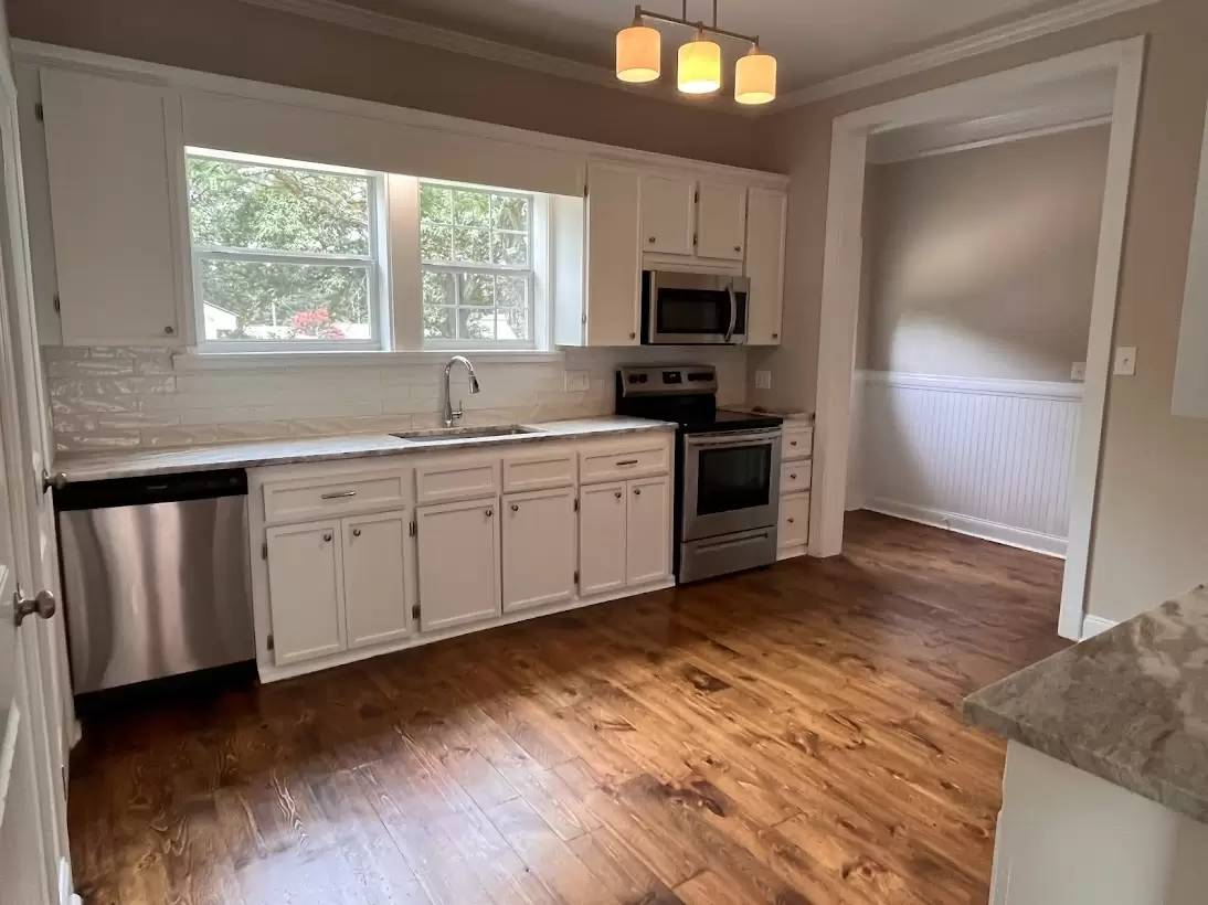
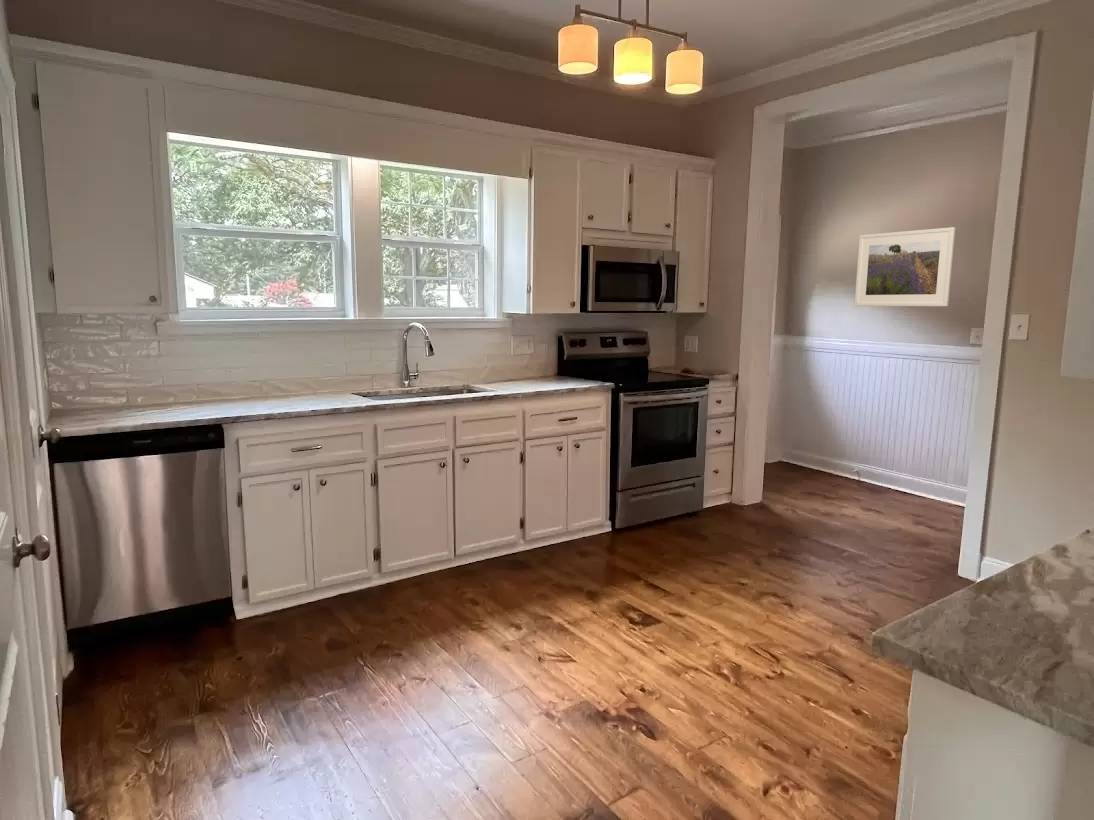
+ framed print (901, 269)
